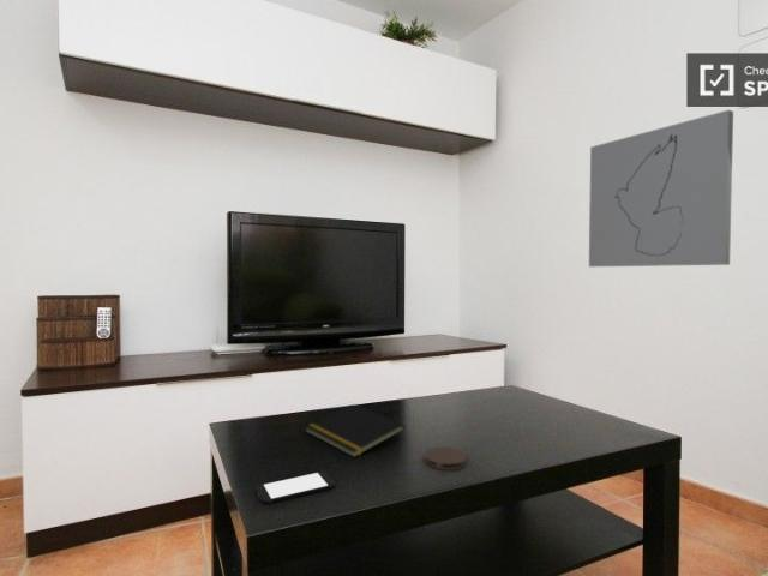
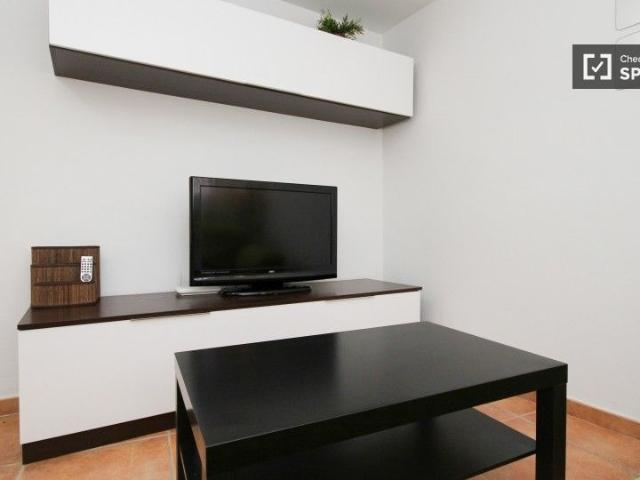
- wall art (652, 198)
- notepad (353, 427)
- coaster (445, 457)
- smartphone (295, 486)
